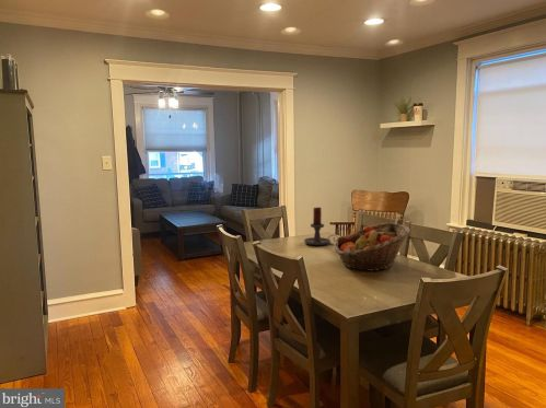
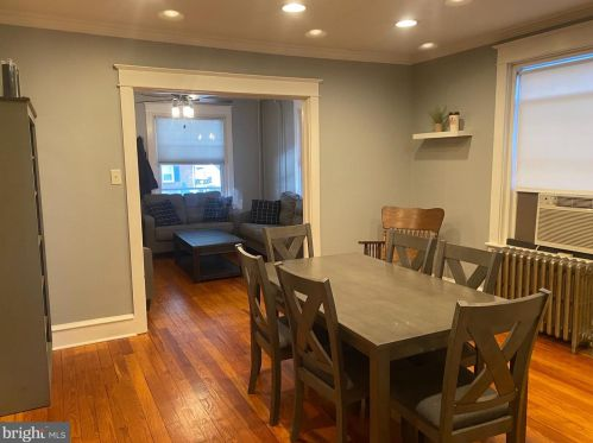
- candle holder (321, 224)
- fruit basket (370, 244)
